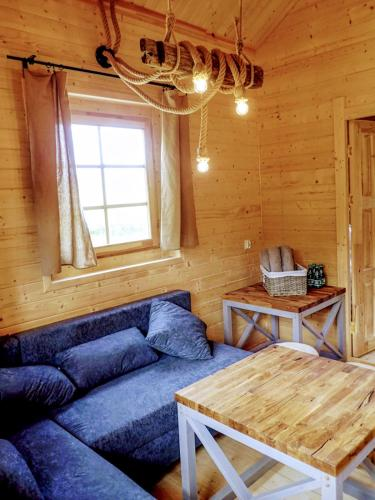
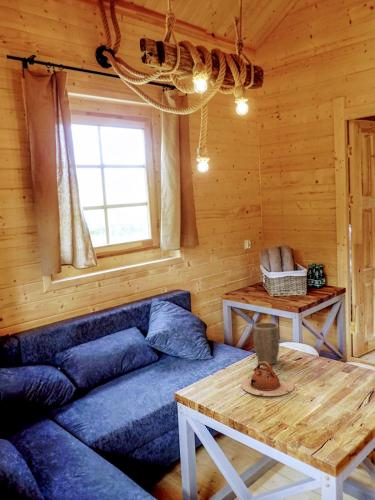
+ teapot (267, 373)
+ plant pot (266, 343)
